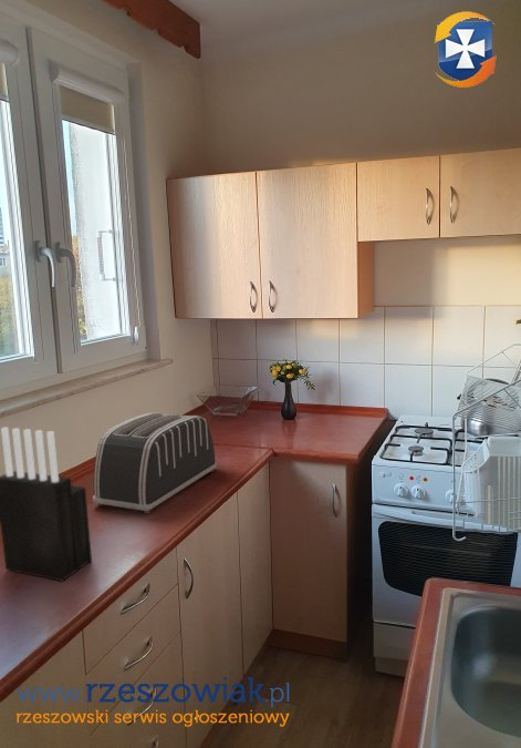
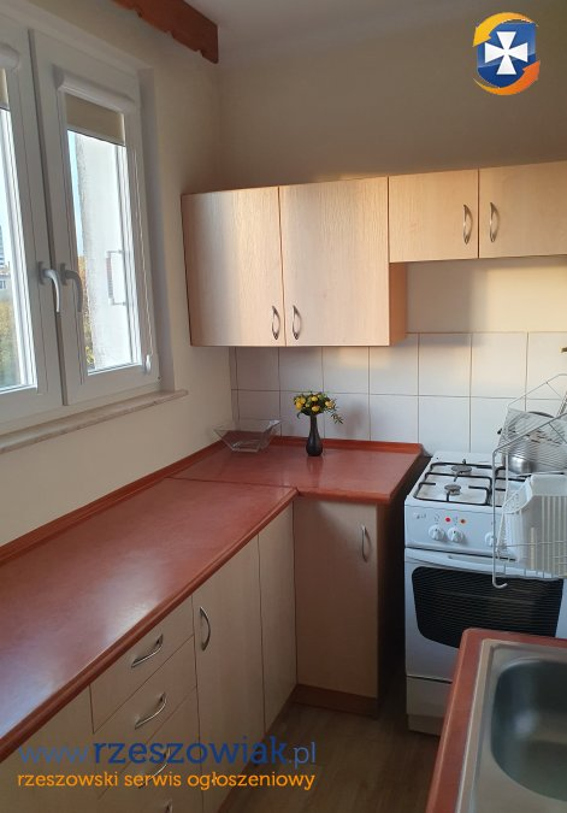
- toaster (159, 452)
- knife block (45, 495)
